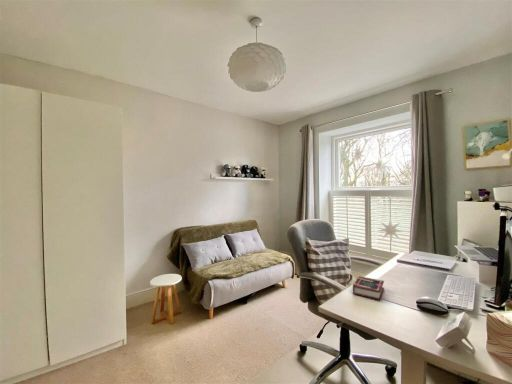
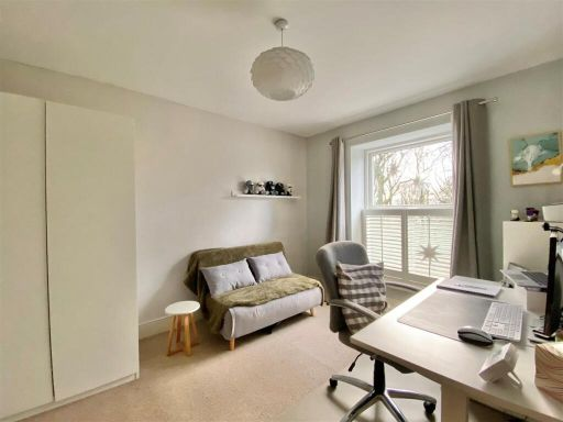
- book (368, 286)
